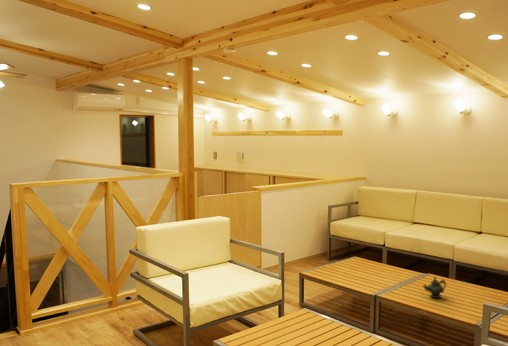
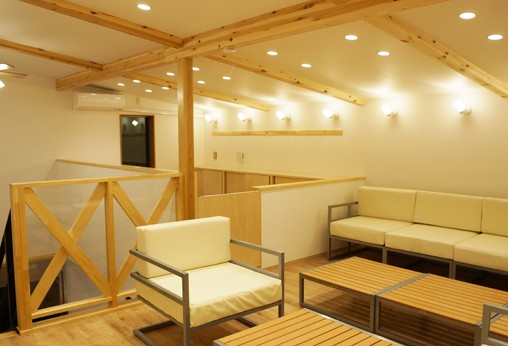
- teapot (434, 286)
